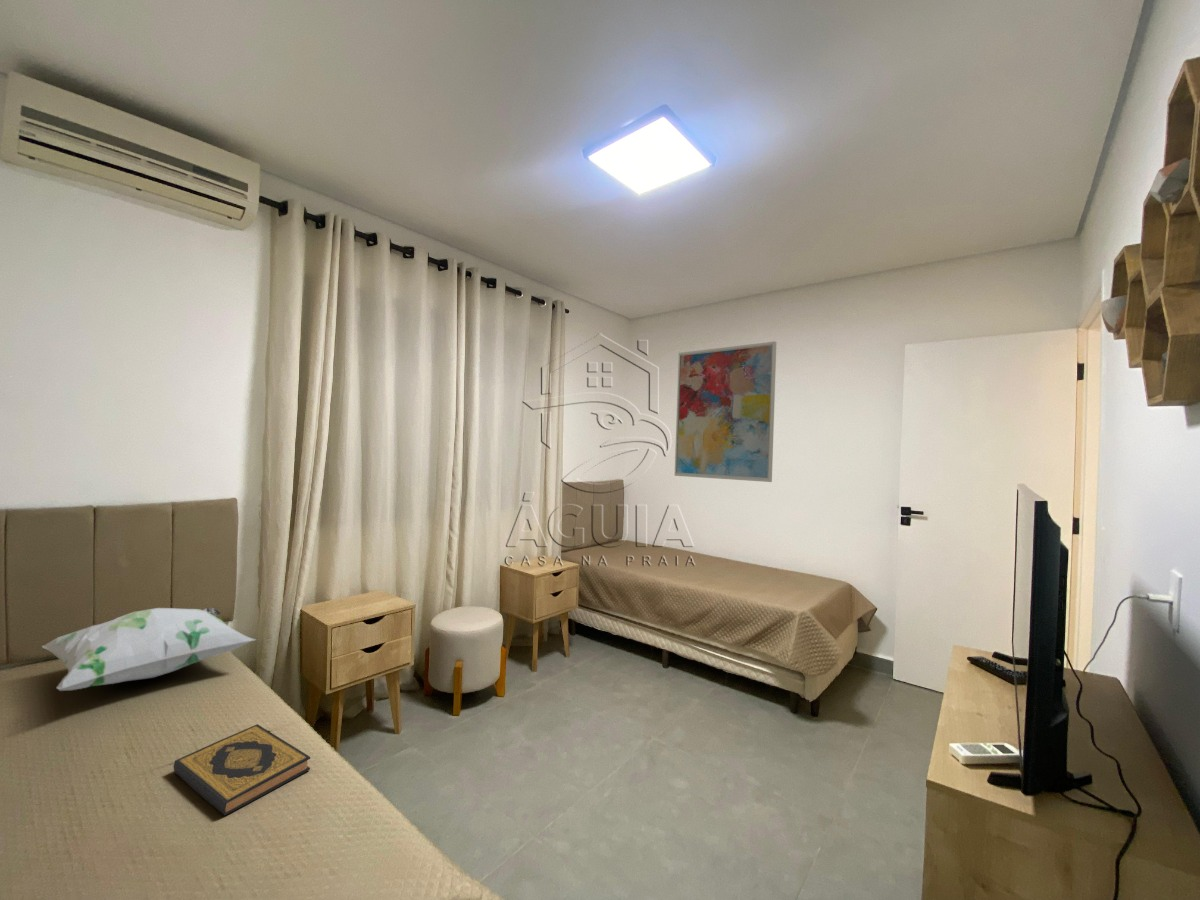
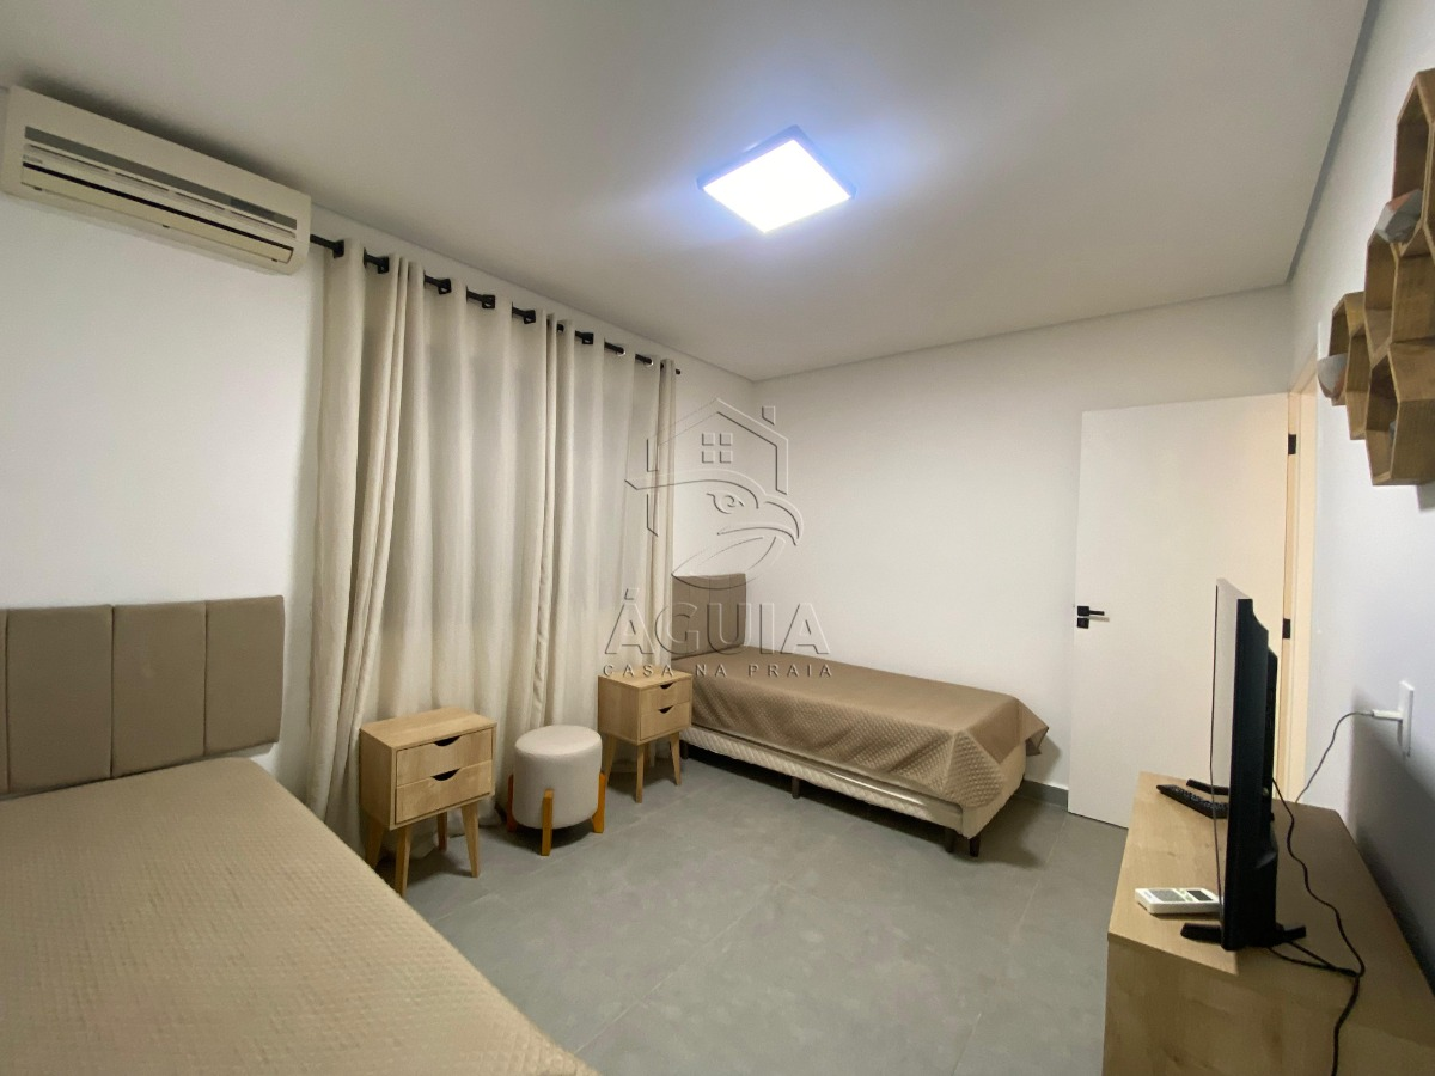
- hardback book (242, 764)
- decorative pillow (152, 641)
- wall art (722, 413)
